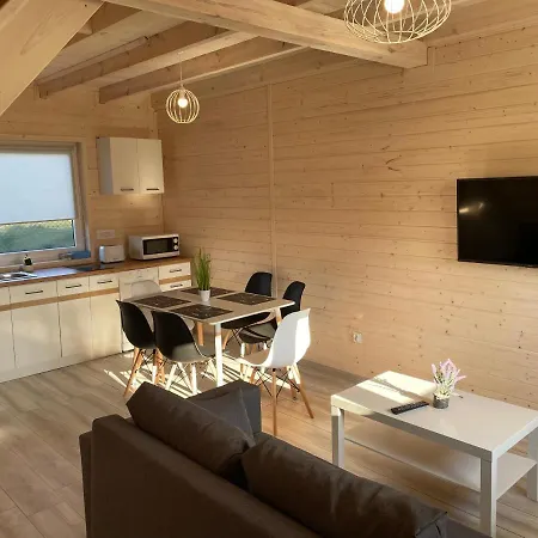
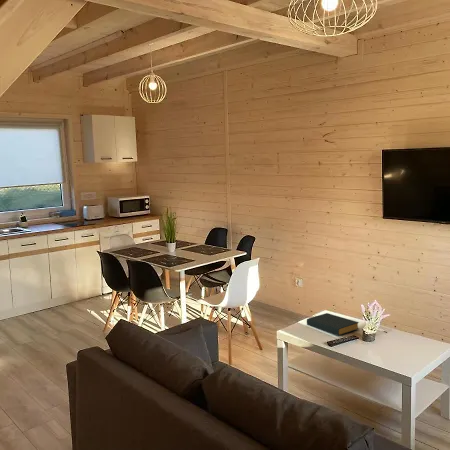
+ hardback book (332, 323)
